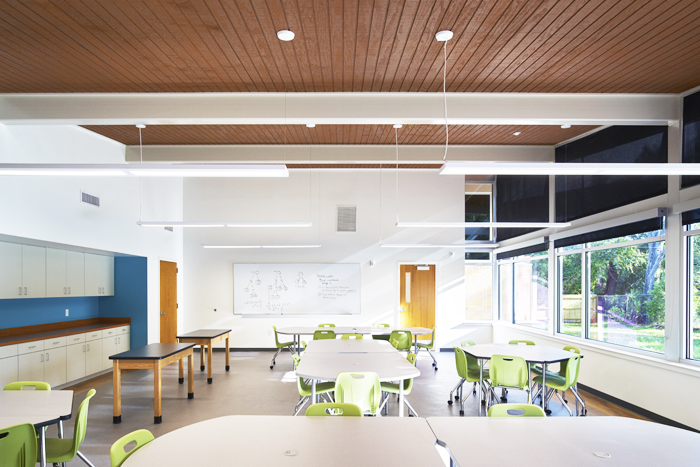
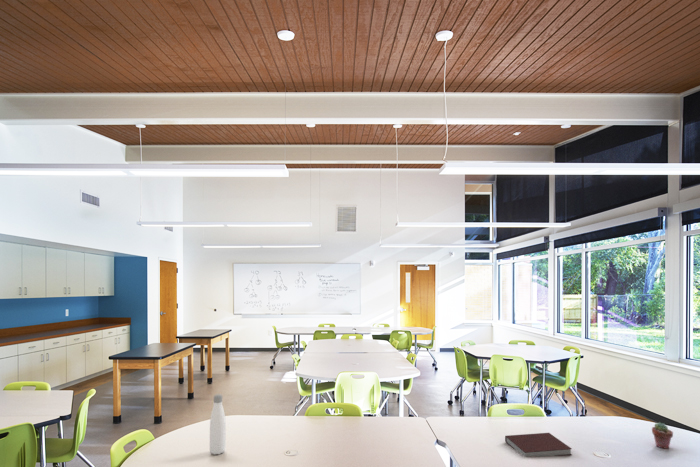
+ notebook (537, 445)
+ water bottle (217, 423)
+ potted succulent (662, 434)
